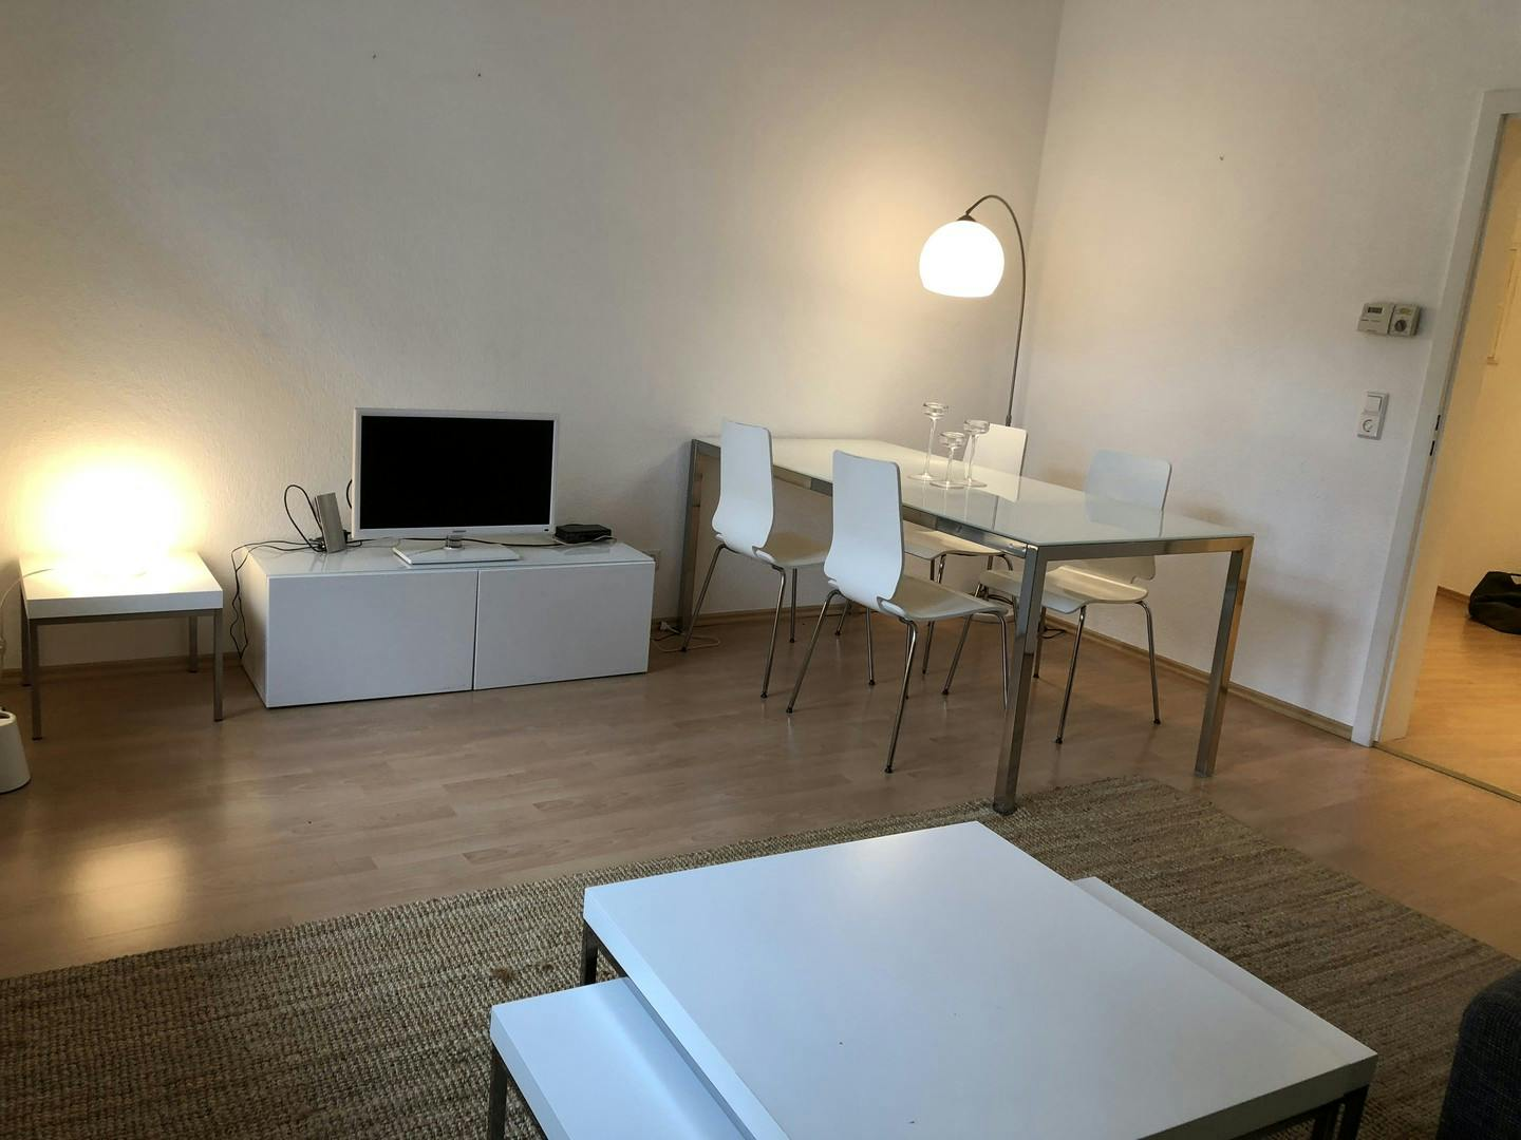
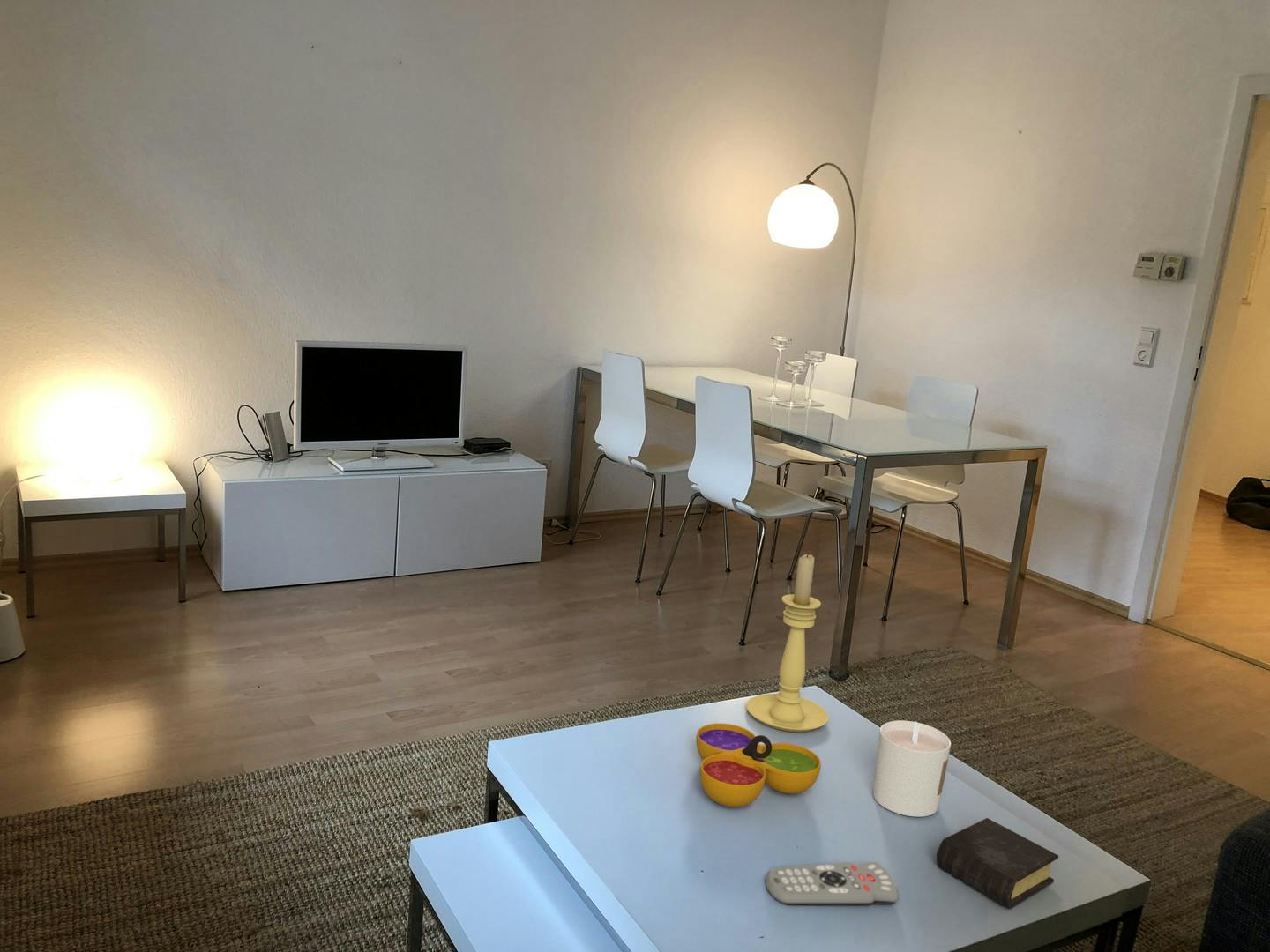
+ decorative bowl (745, 762)
+ candle (911, 762)
+ candle holder (796, 636)
+ book (995, 862)
+ remote control (830, 884)
